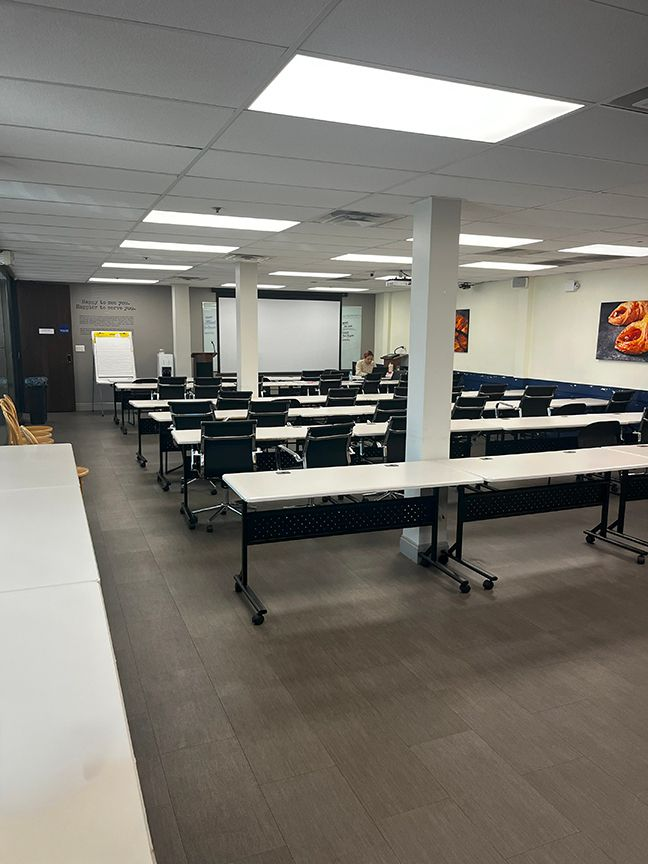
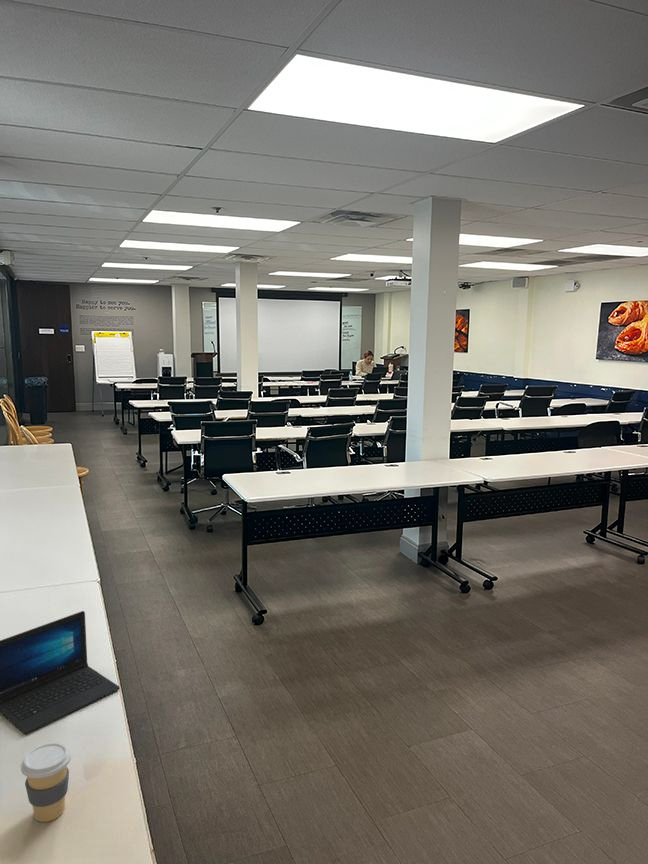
+ coffee cup (47, 783)
+ laptop (56, 667)
